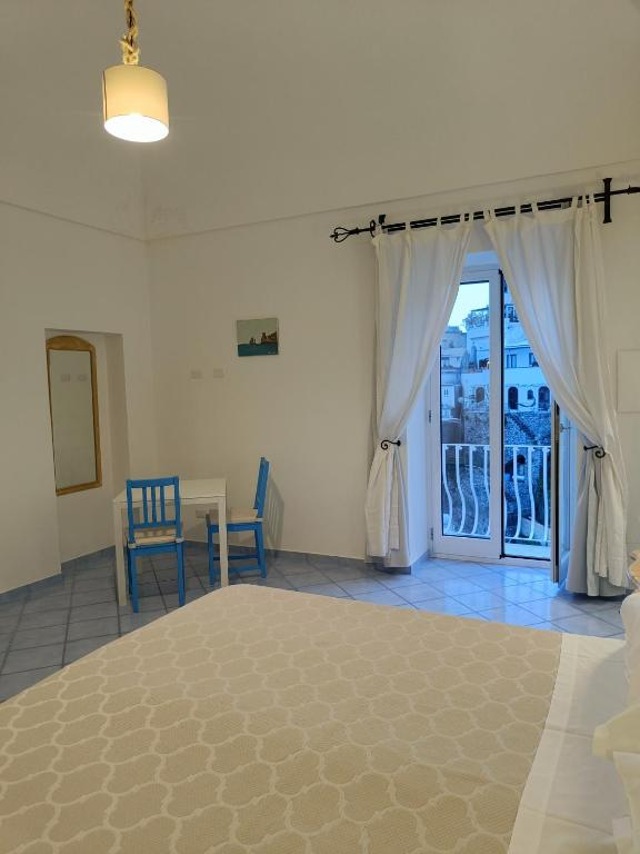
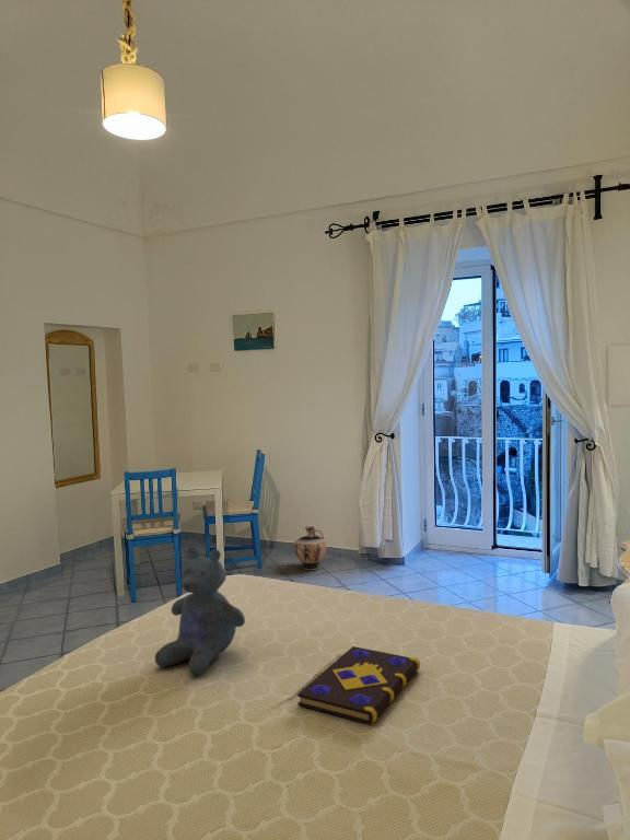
+ stuffed bear (196, 605)
+ ceramic jug (310, 547)
+ book (358, 677)
